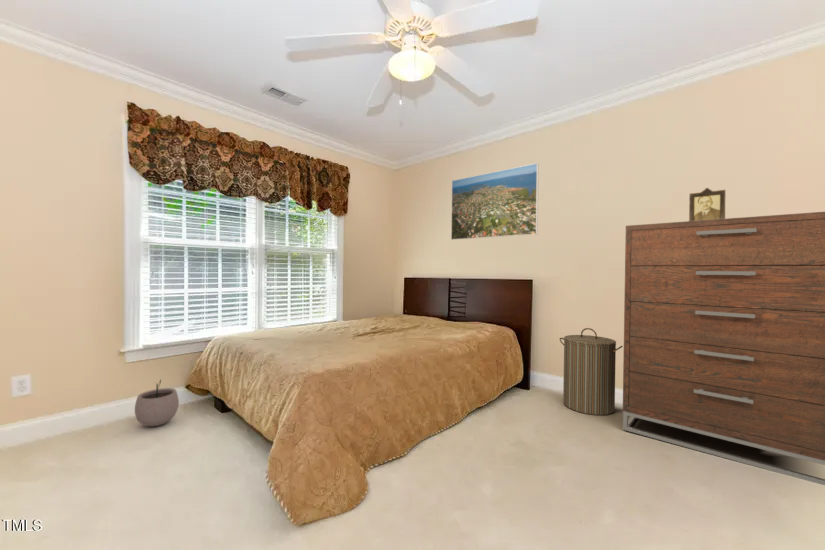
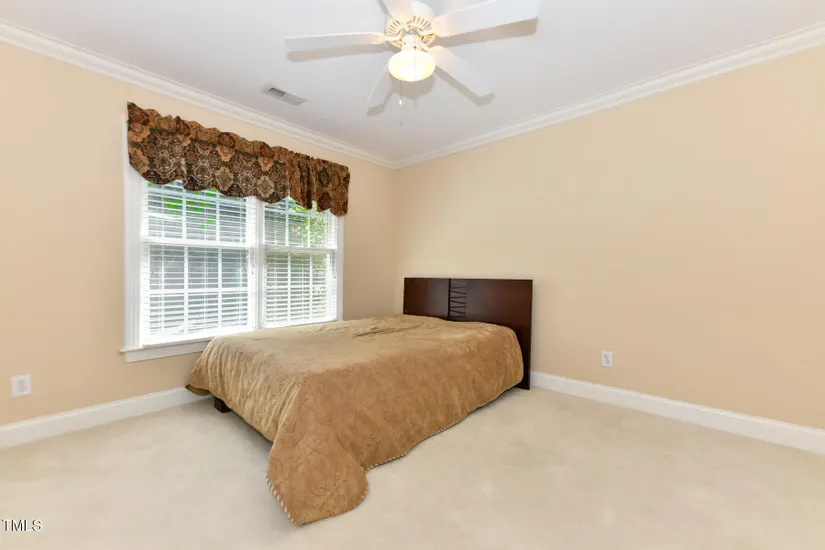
- laundry hamper (588, 367)
- dresser (725, 333)
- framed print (491, 205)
- photo frame (707, 207)
- plant pot (157, 401)
